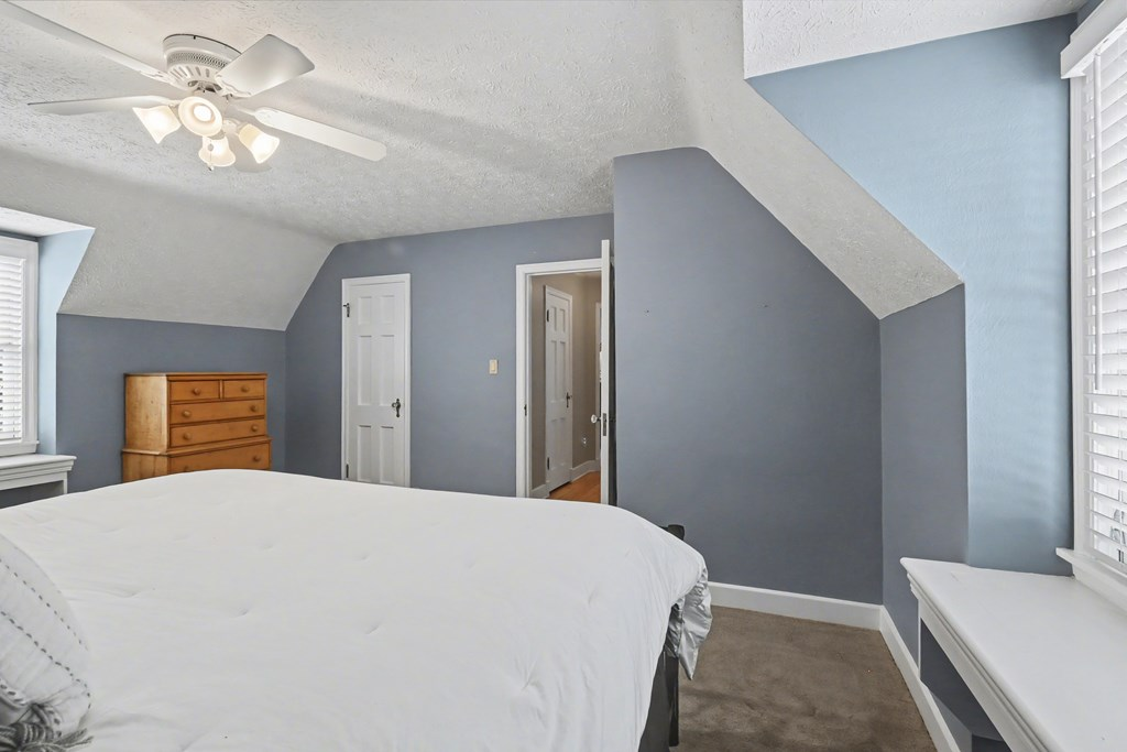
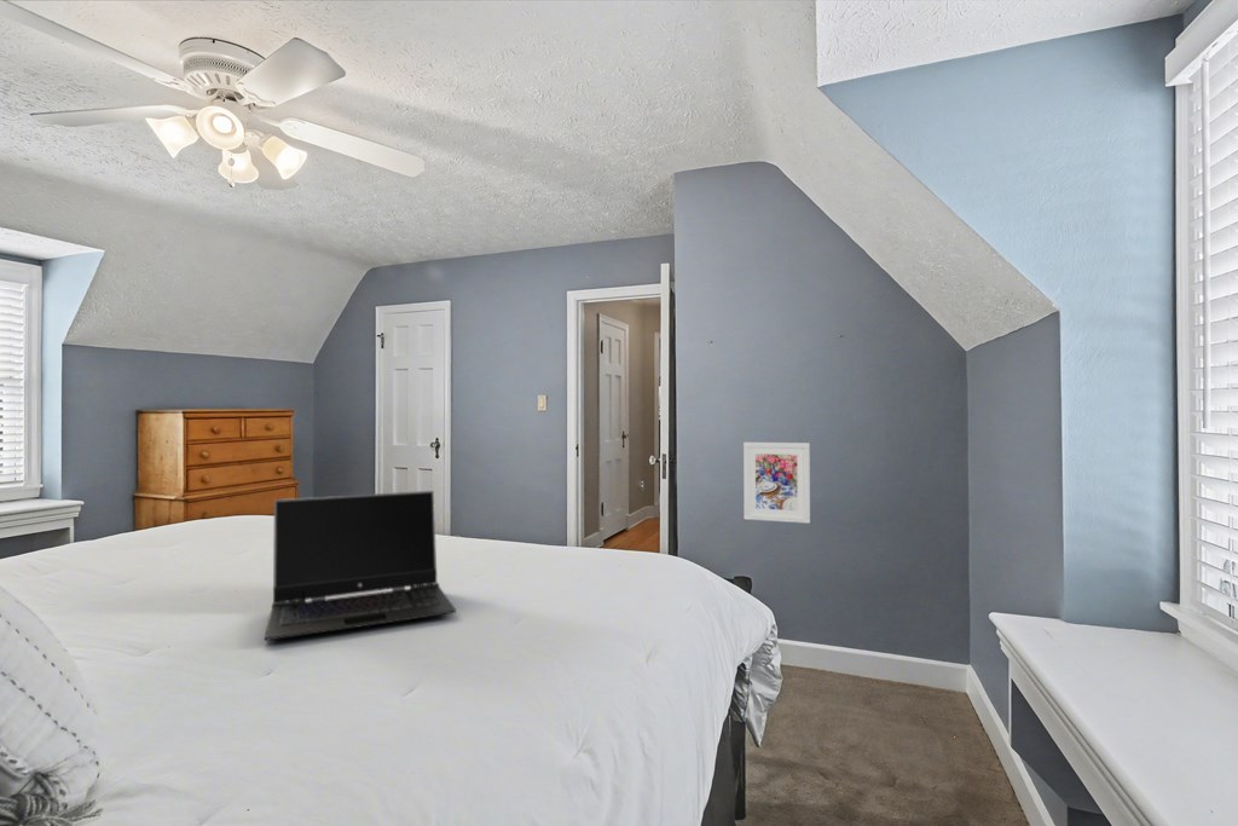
+ laptop computer (361, 556)
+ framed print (776, 481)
